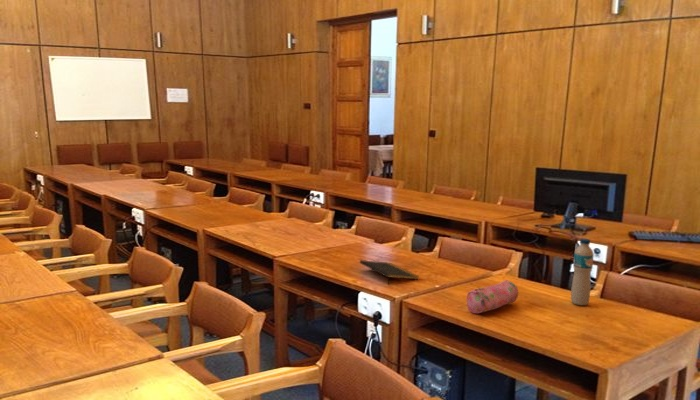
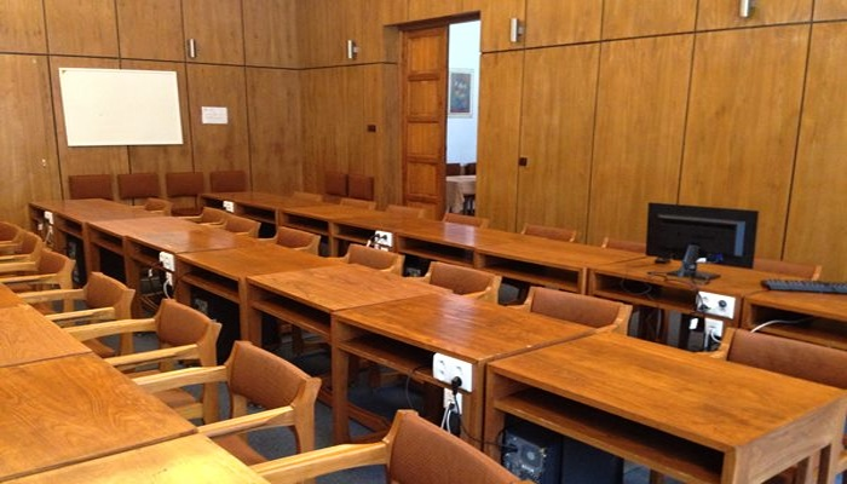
- notepad (388, 269)
- pencil case (492, 296)
- water bottle (582, 271)
